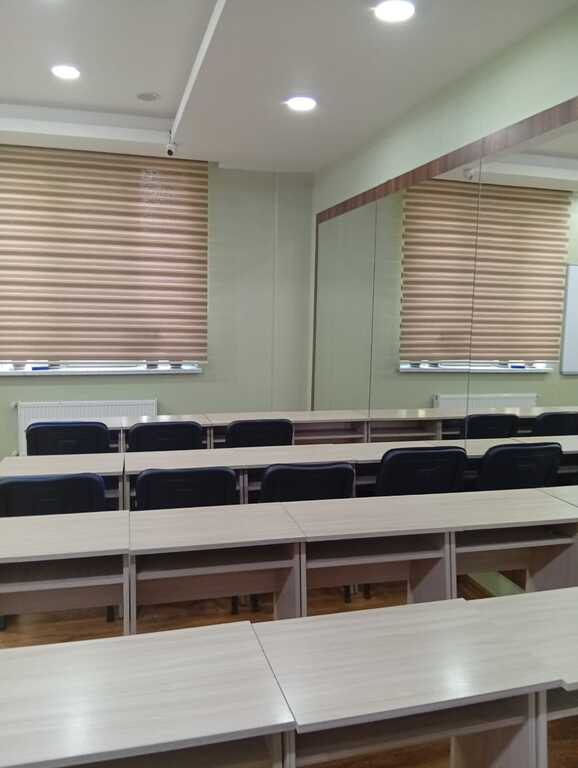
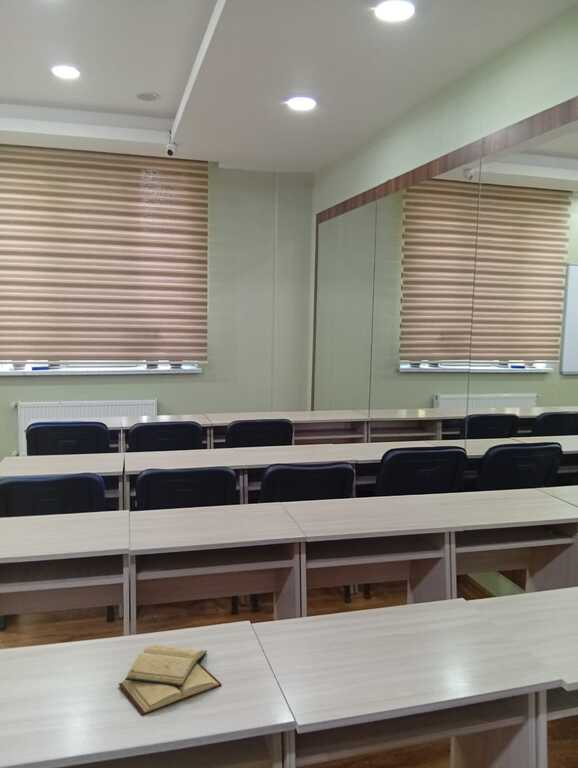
+ diary (167, 666)
